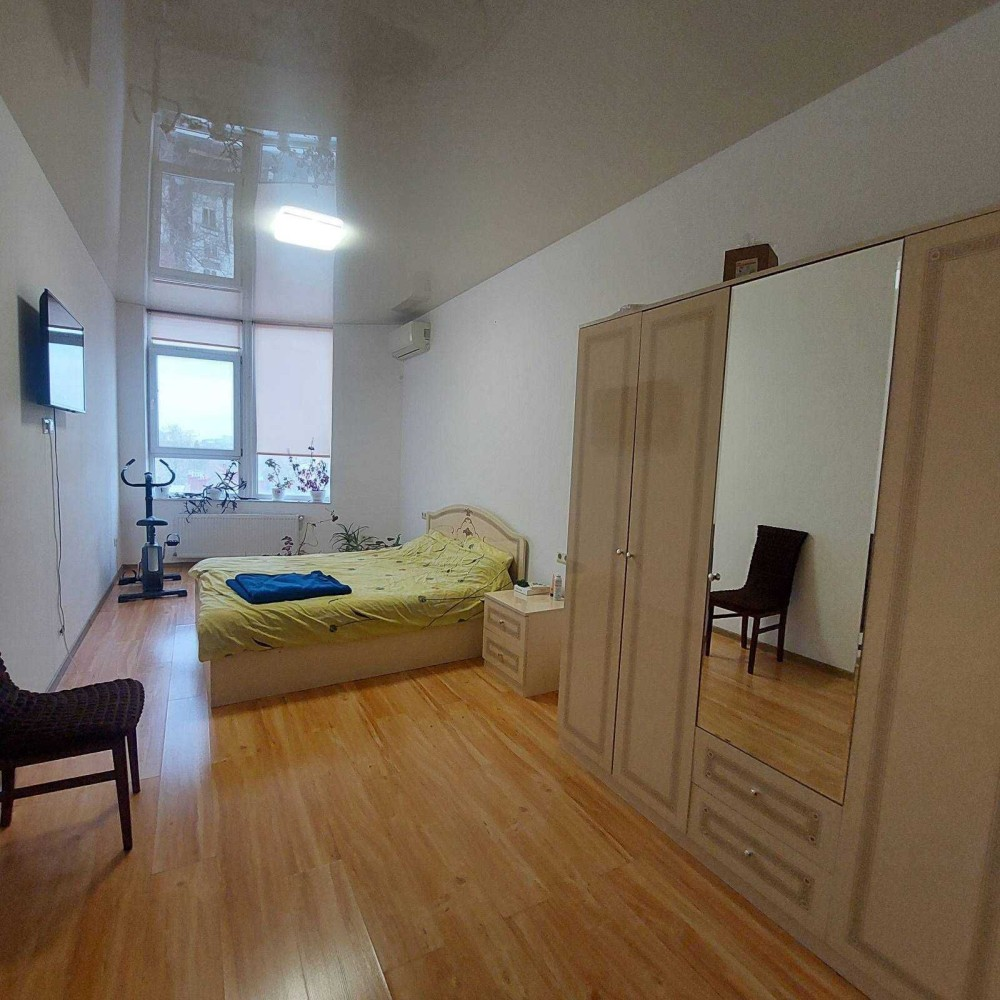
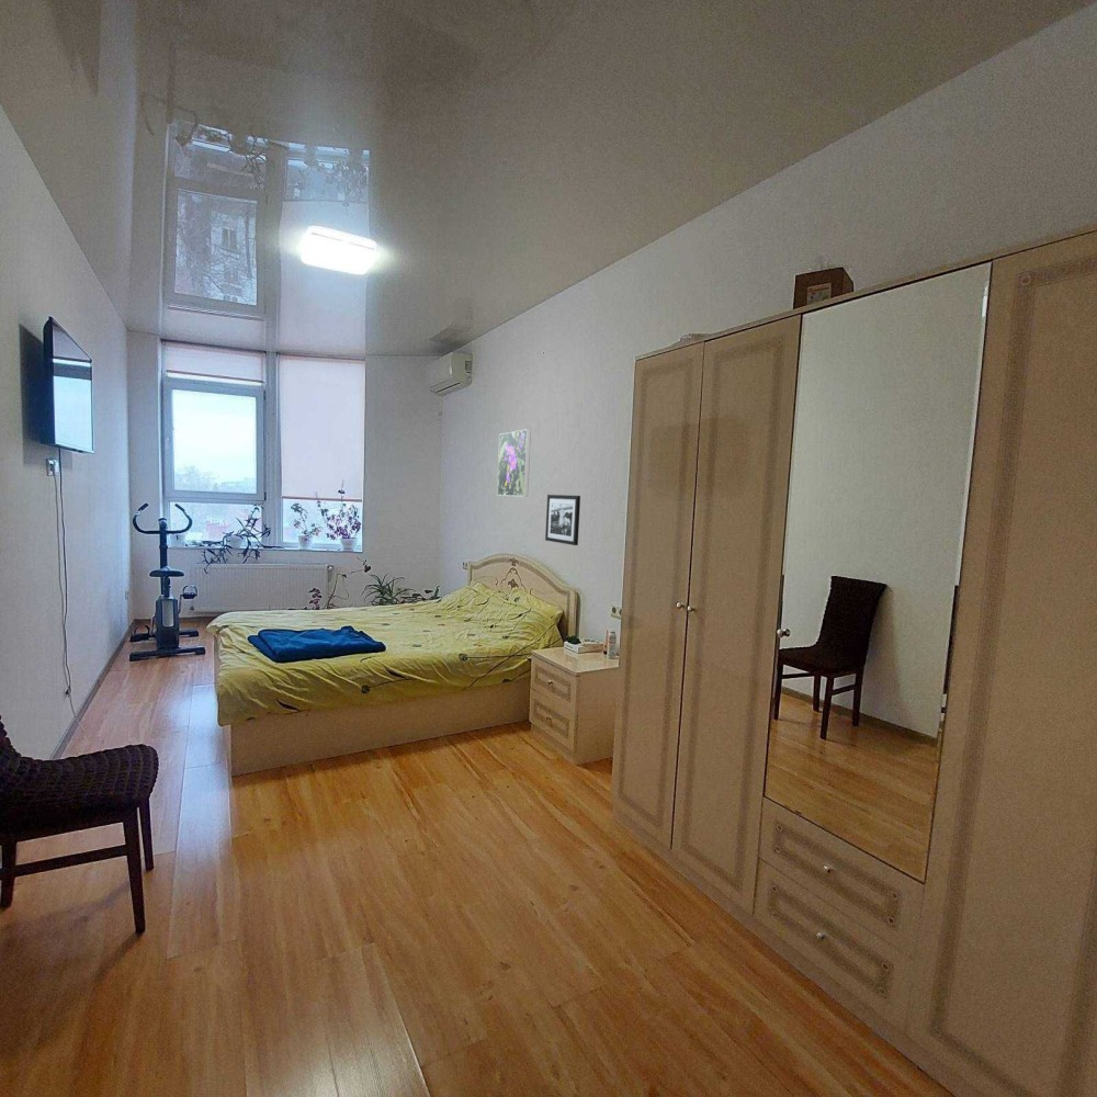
+ picture frame (562, 519)
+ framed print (512, 464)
